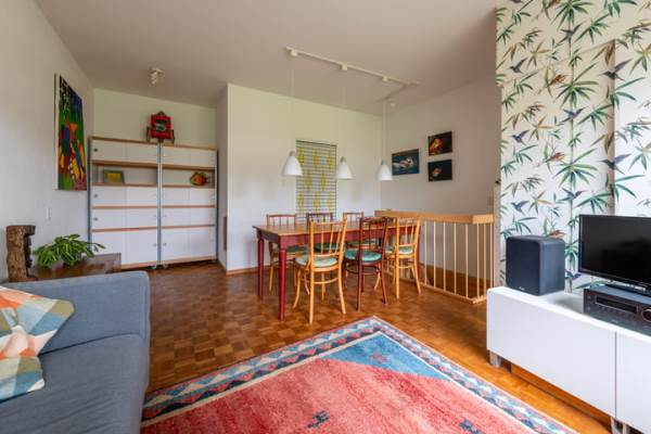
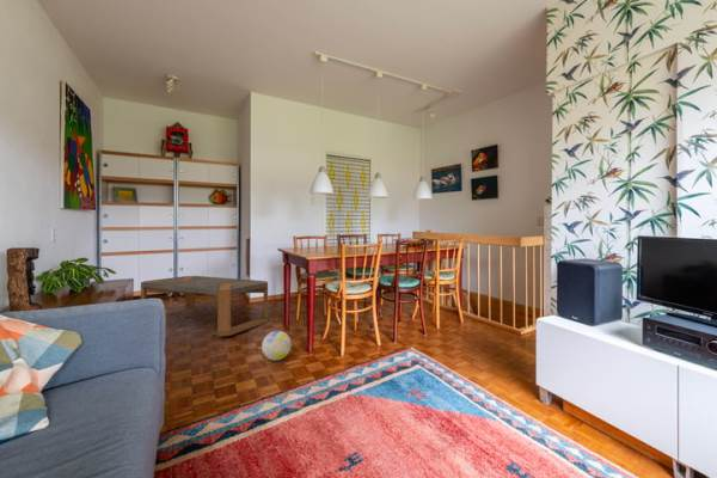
+ coffee table (208, 295)
+ ball (276, 344)
